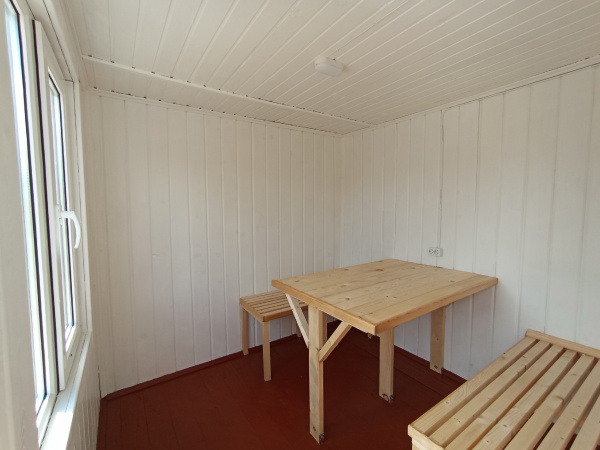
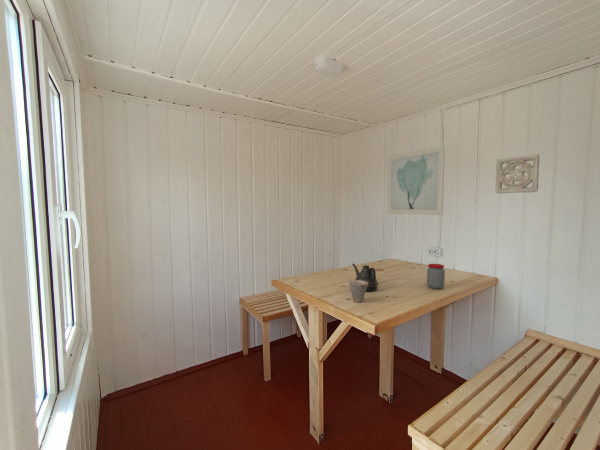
+ wall ornament (516, 175)
+ teapot (363, 276)
+ wall art (413, 183)
+ cup (358, 291)
+ jar (435, 276)
